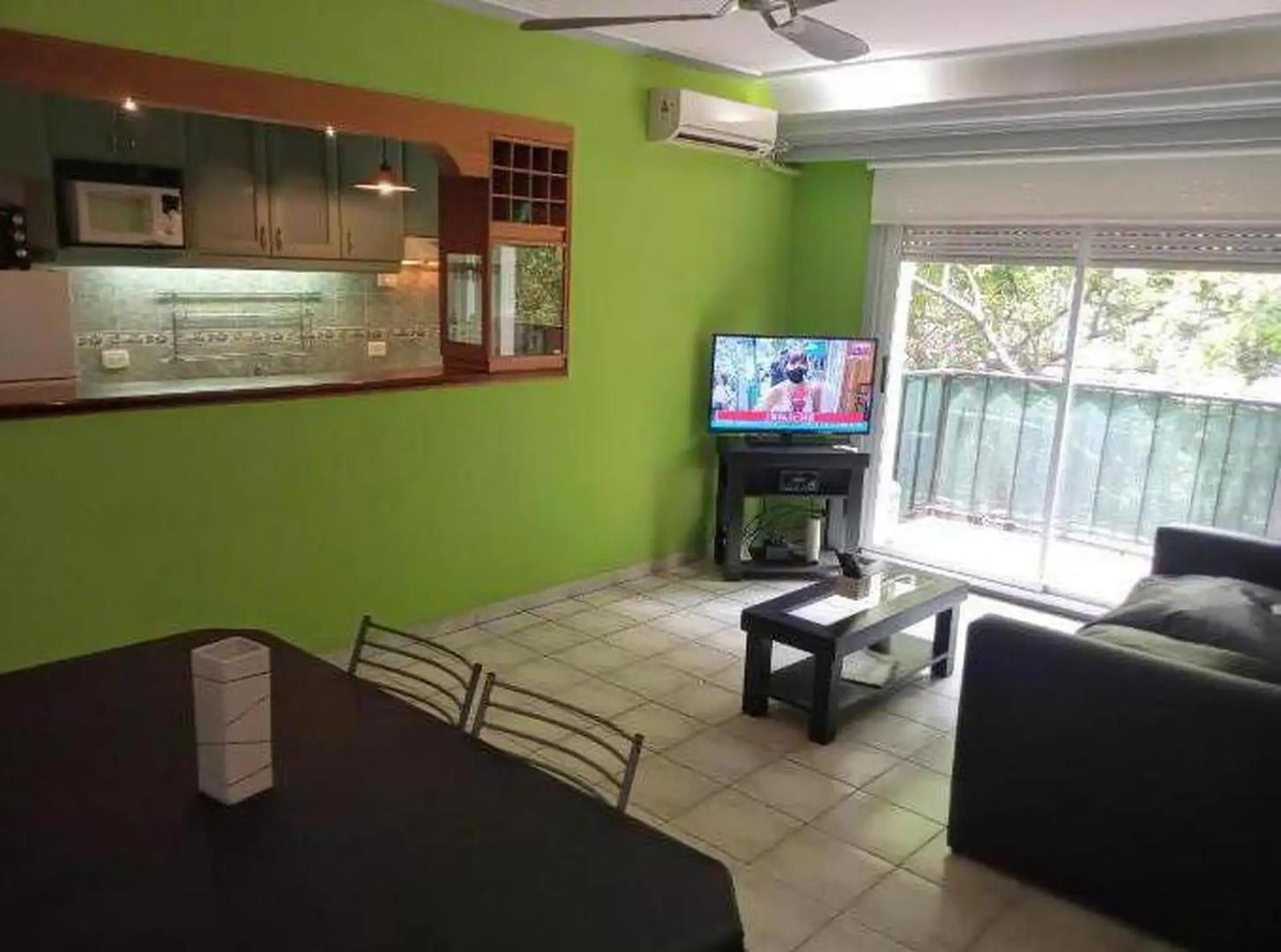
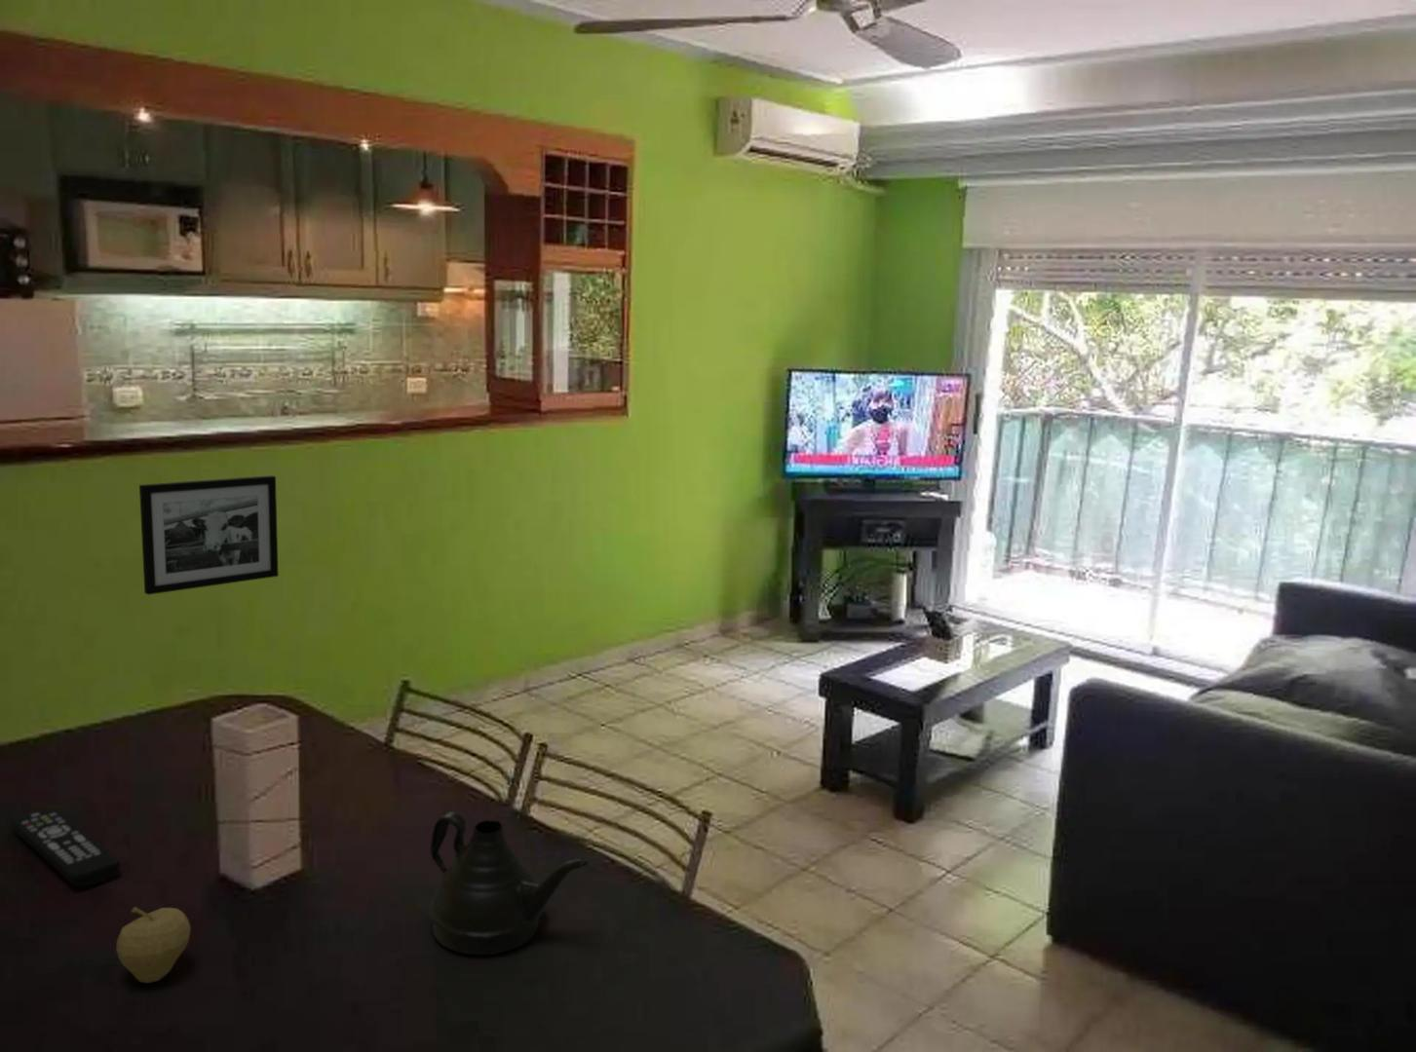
+ fruit (155, 938)
+ picture frame (211, 533)
+ teapot (505, 883)
+ remote control (63, 845)
